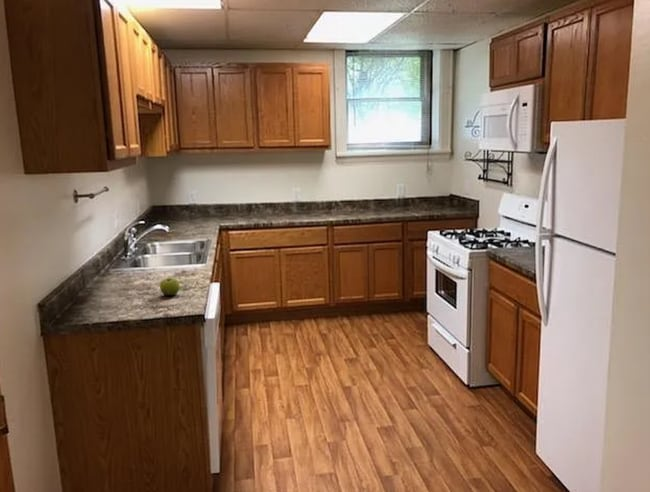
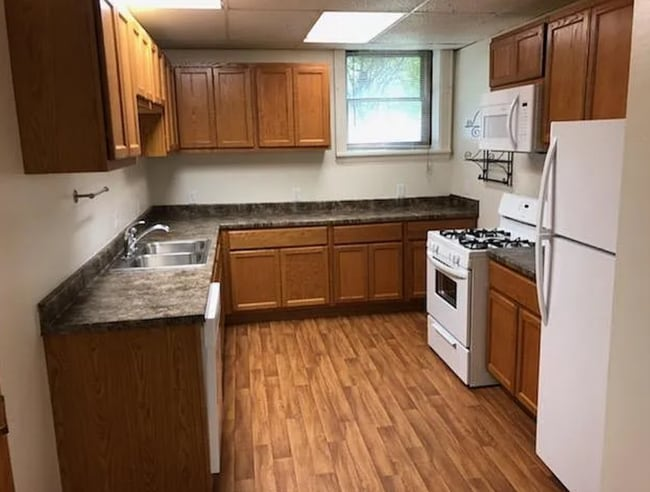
- fruit (169, 286)
